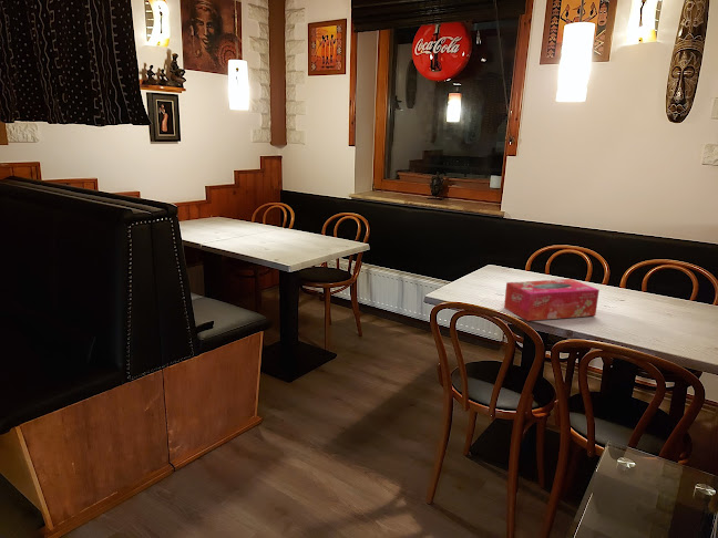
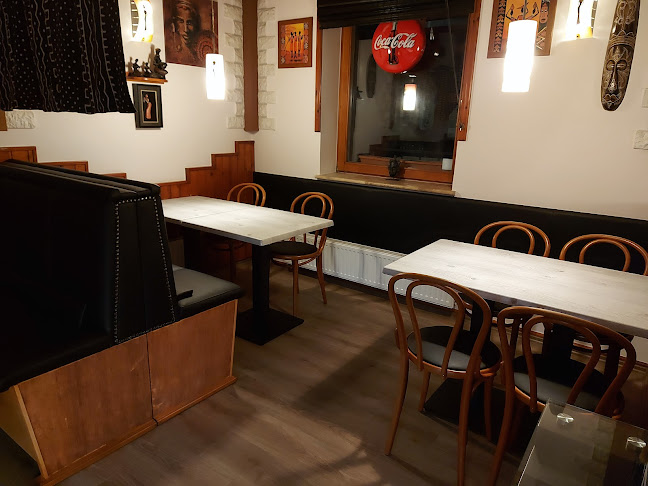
- tissue box (550, 299)
